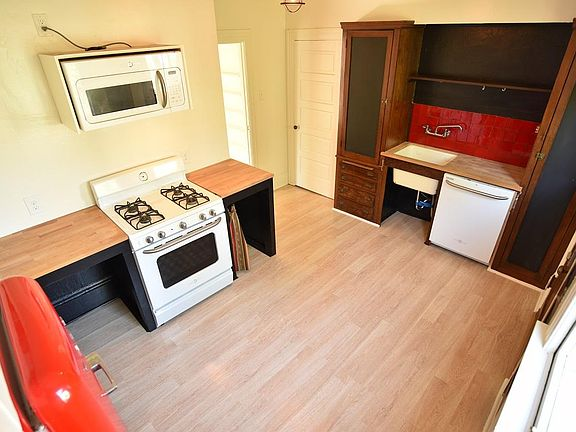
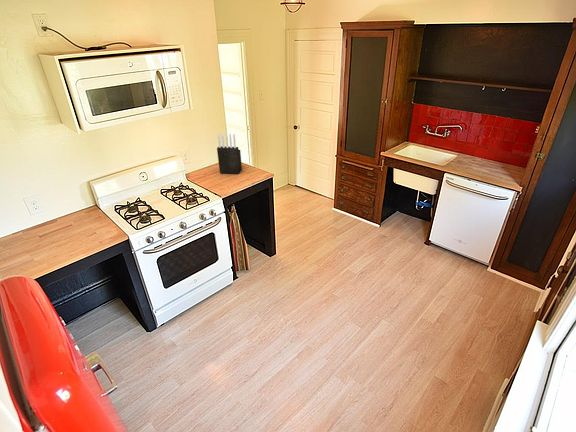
+ knife block (229, 152)
